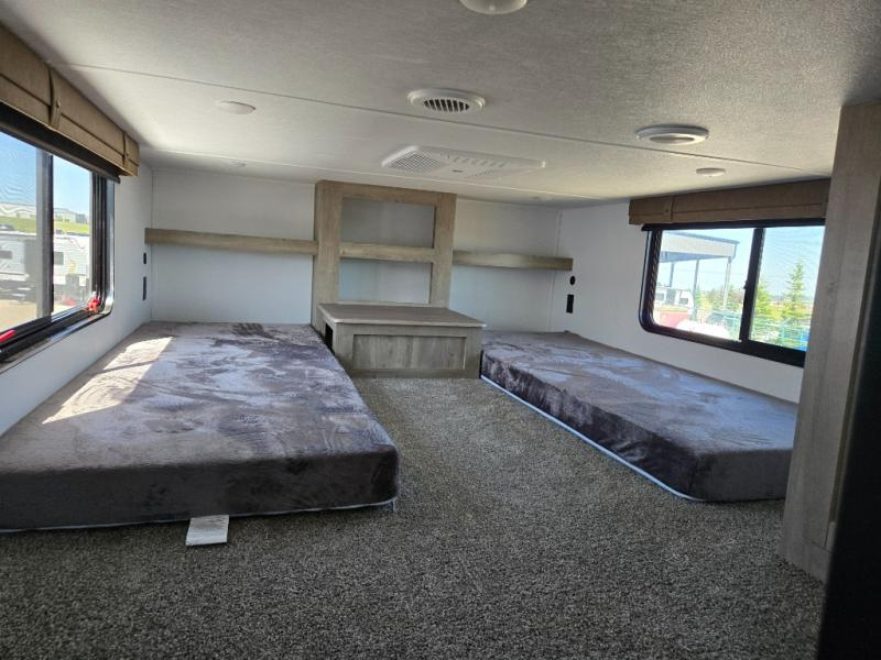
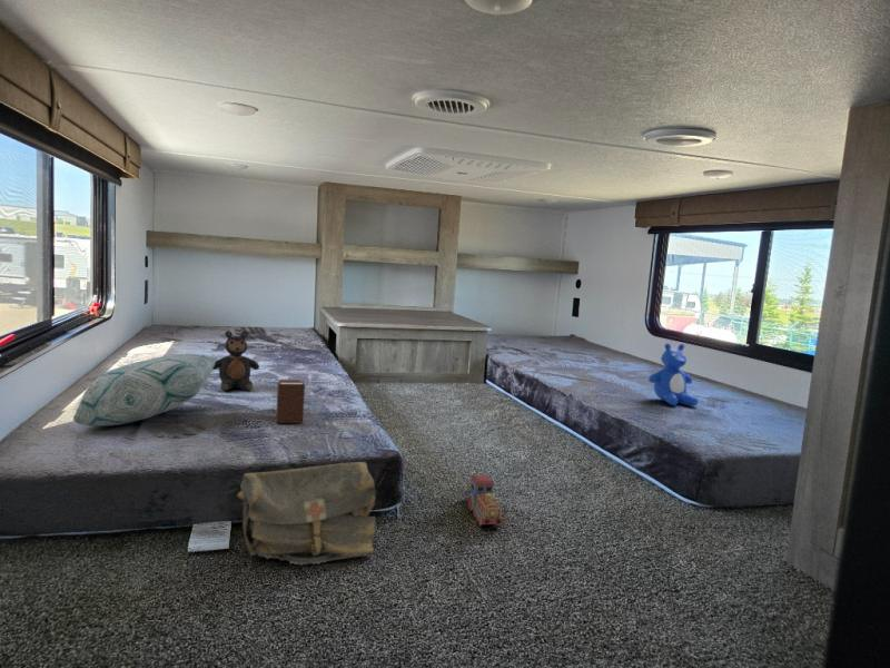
+ toy train (483, 497)
+ teddy bear (236, 360)
+ books (288, 397)
+ decorative pillow (155, 387)
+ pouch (308, 509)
+ teddy bear (676, 373)
